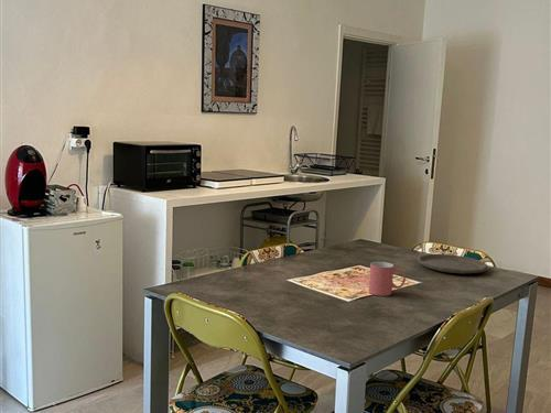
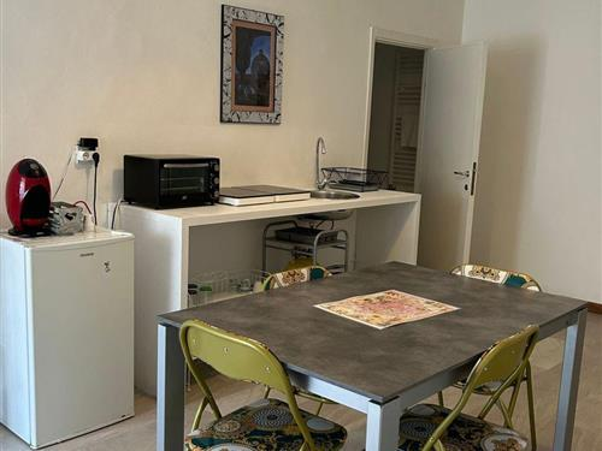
- mug (387, 279)
- plate (451, 263)
